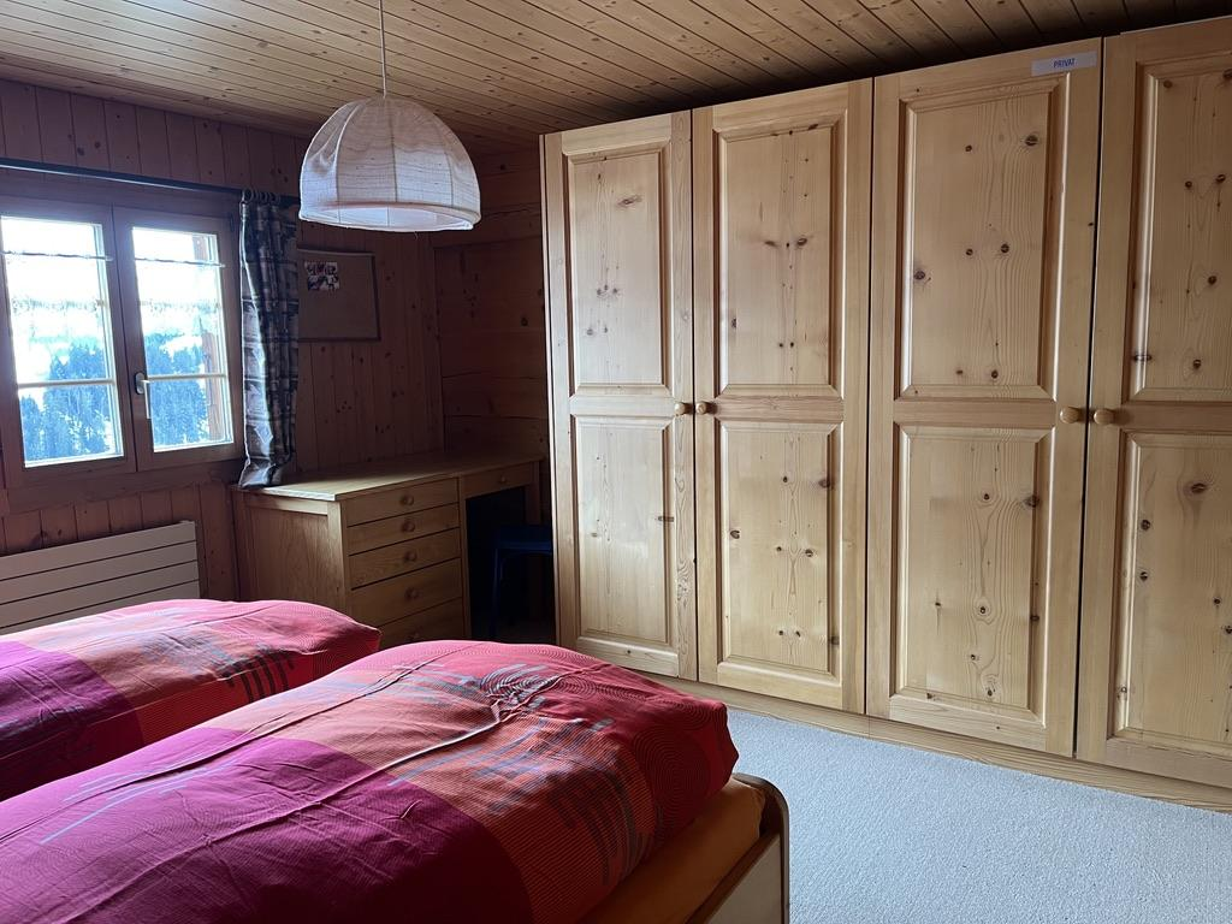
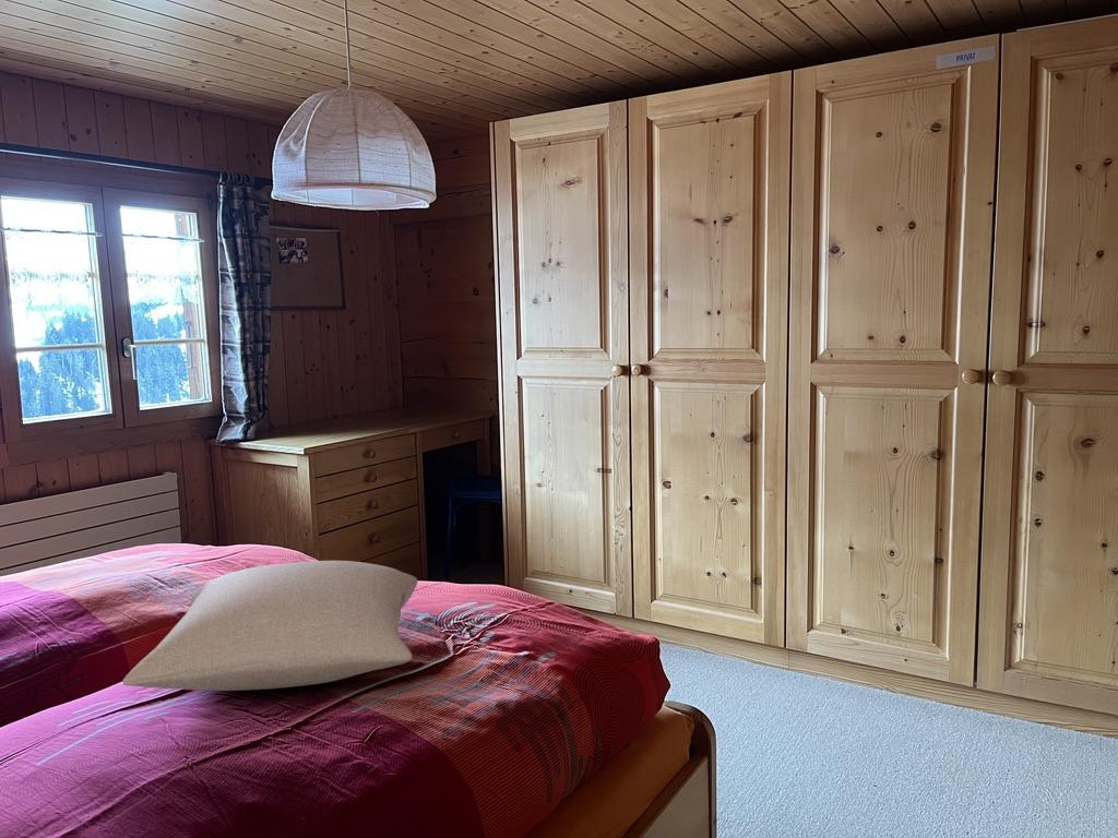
+ pillow (292, 623)
